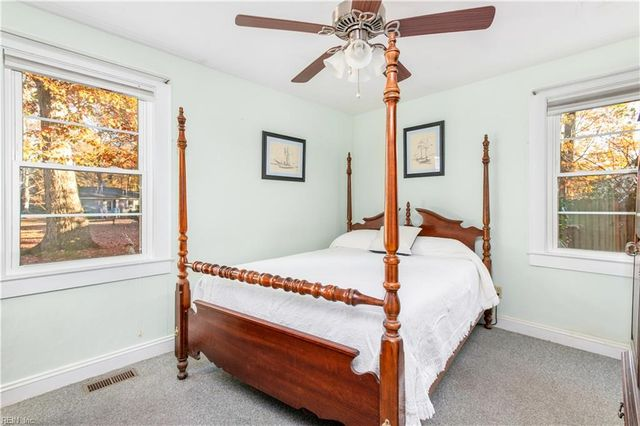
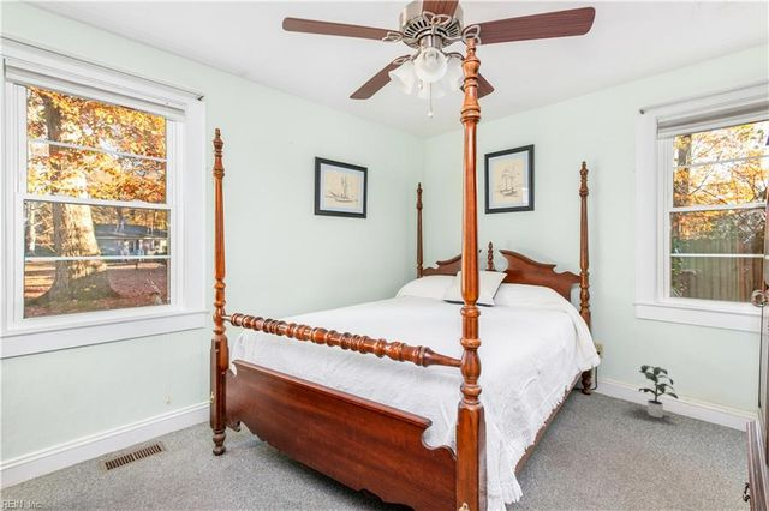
+ potted plant (660, 390)
